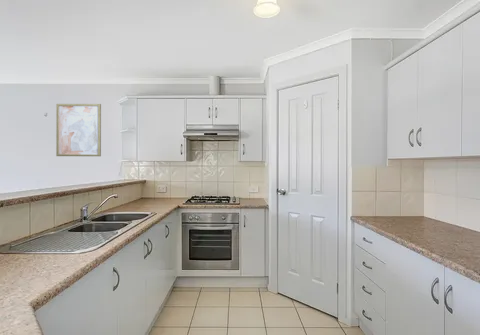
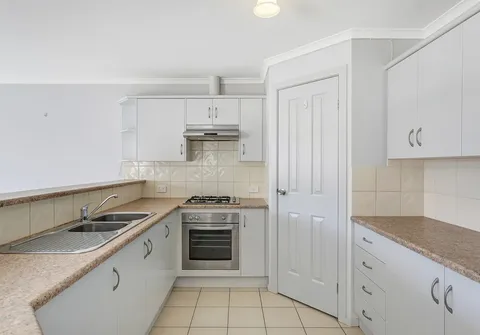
- wall art (78, 130)
